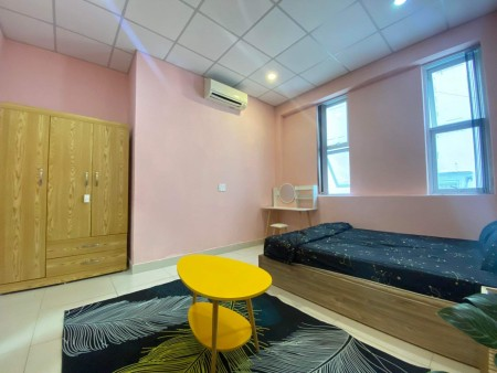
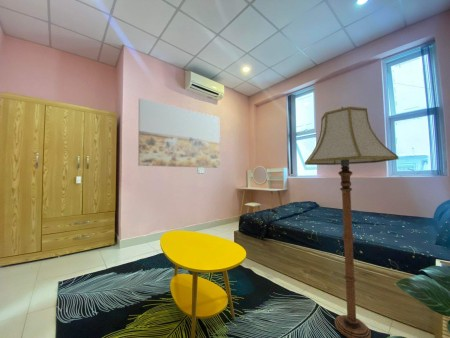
+ floor lamp (346, 214)
+ wall art (184, 137)
